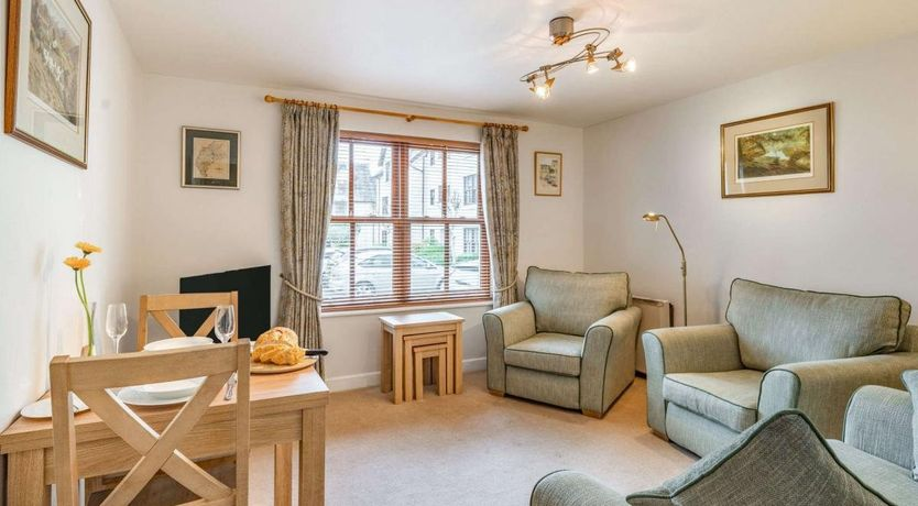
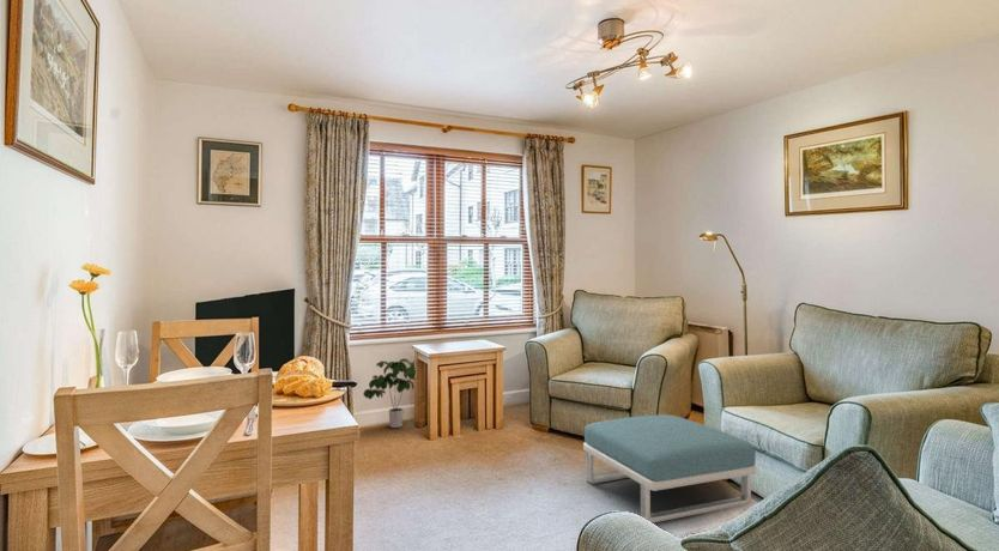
+ potted plant (398, 390)
+ footstool (664, 459)
